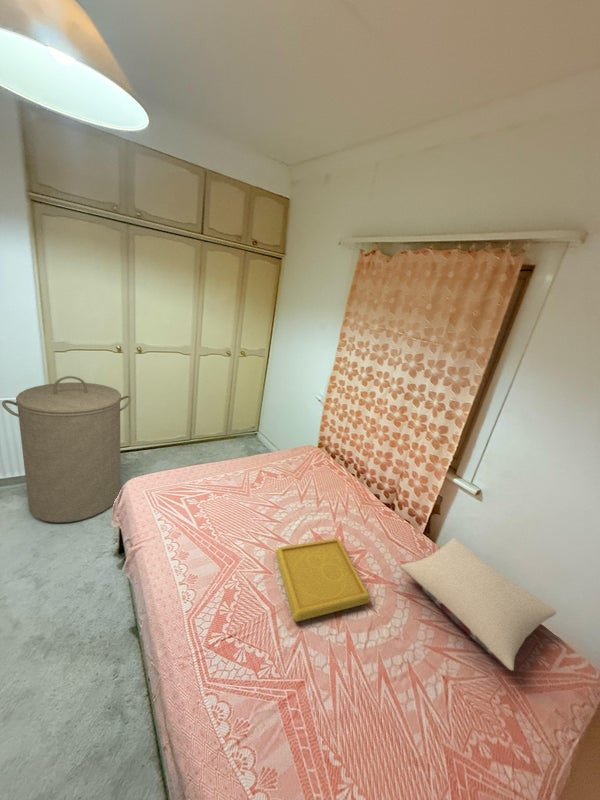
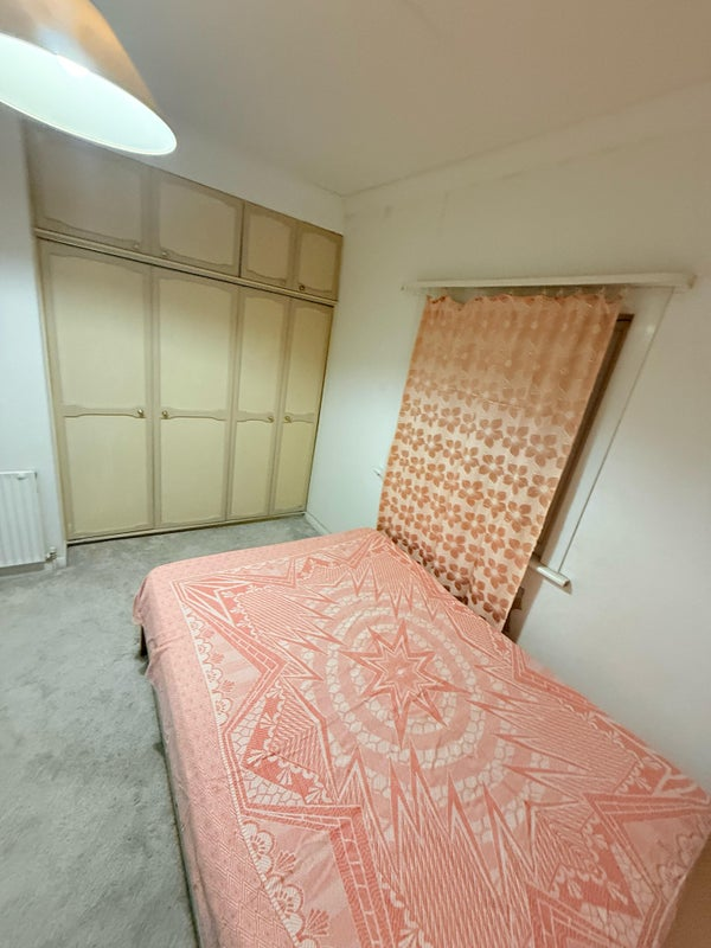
- serving tray (320, 573)
- laundry hamper (75, 440)
- pillow (476, 589)
